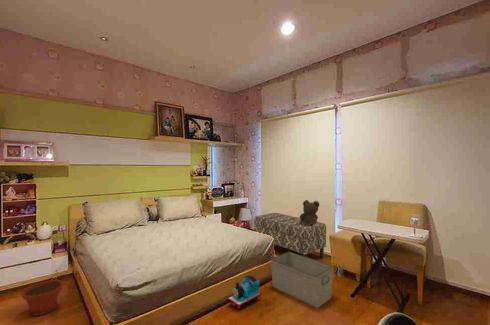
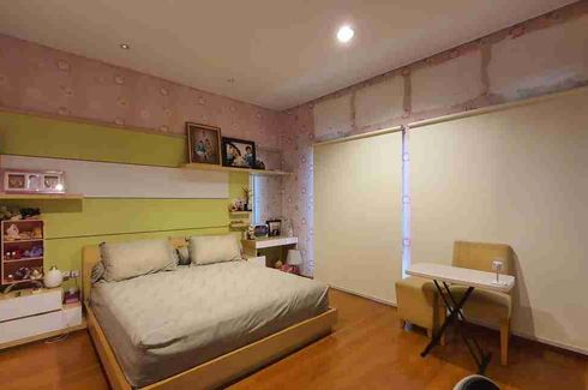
- toy train (244, 290)
- storage bin (300, 277)
- teddy bear (308, 211)
- bench (287, 235)
- plant pot (43, 298)
